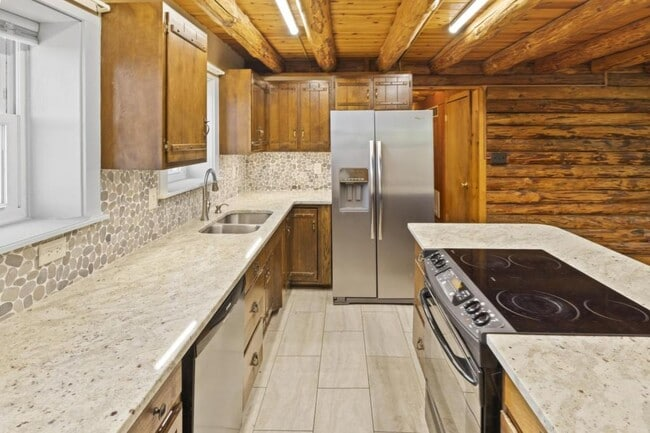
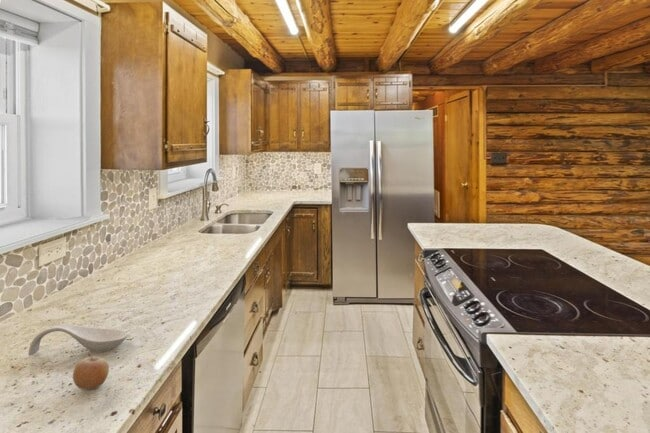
+ spoon rest (80, 337)
+ fruit (91, 370)
